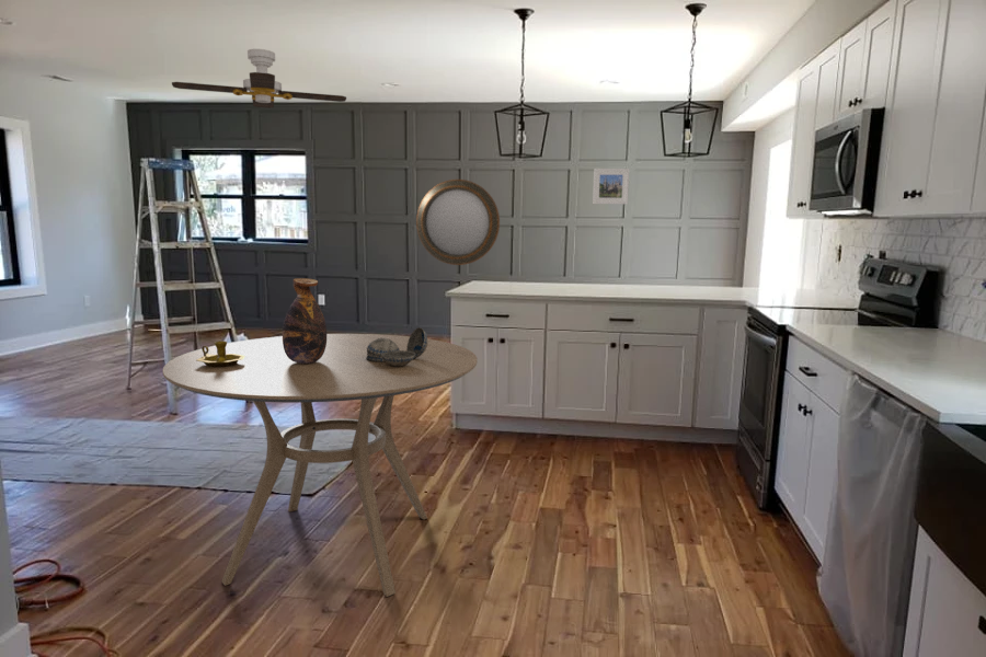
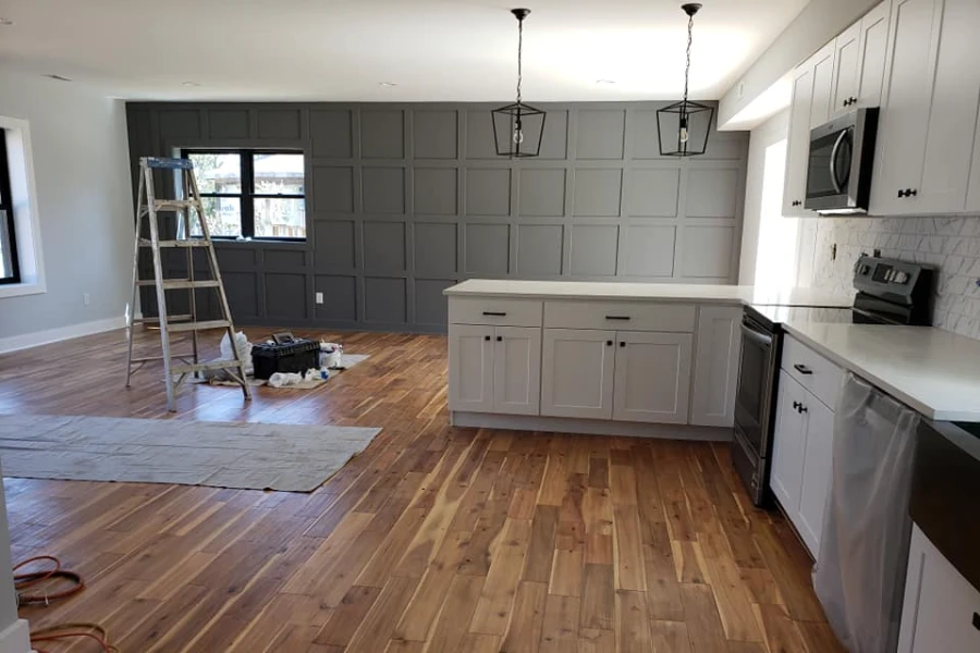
- decorative bowl (395, 345)
- candlestick (219, 351)
- ceiling fan (262, 77)
- vase (303, 320)
- home mirror (457, 222)
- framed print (610, 186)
- dining table (331, 454)
